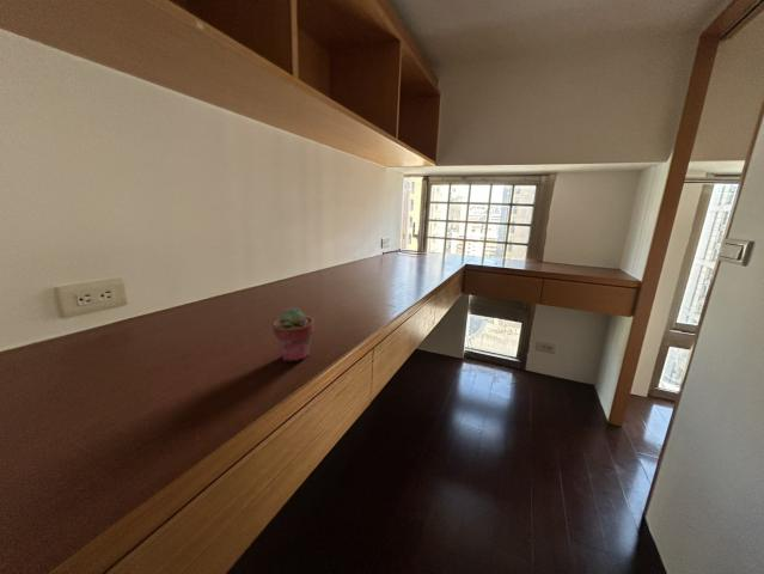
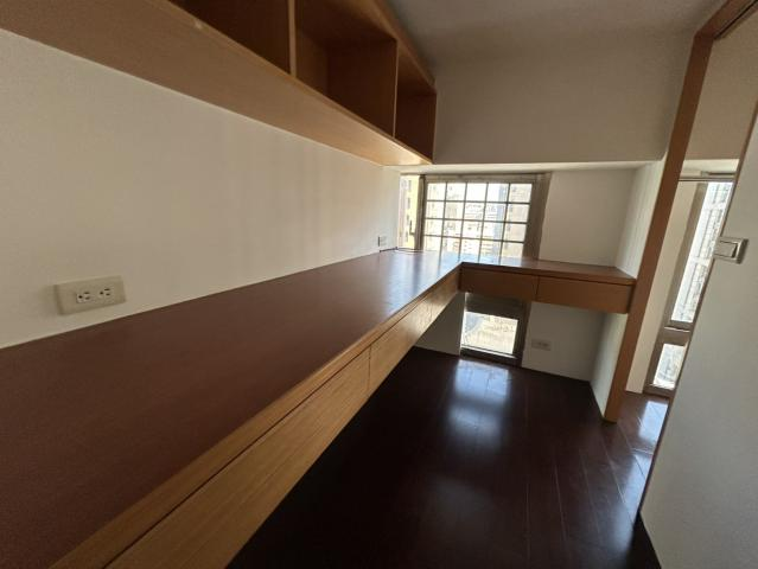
- potted succulent (294, 331)
